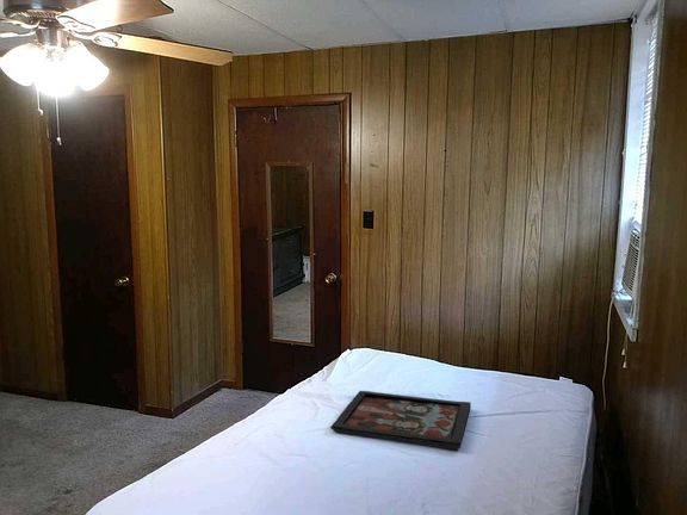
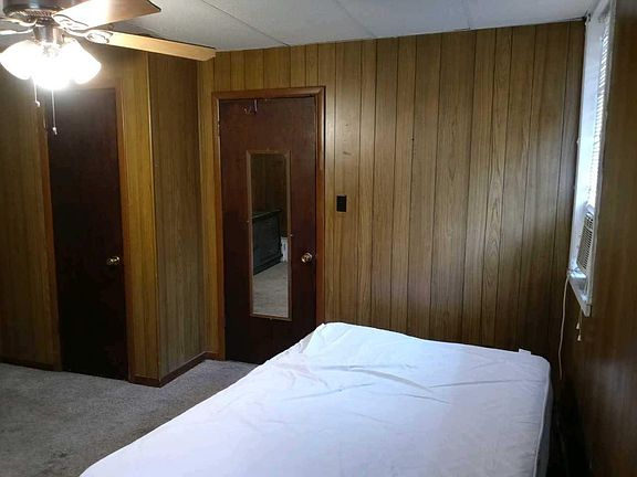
- tray (403, 416)
